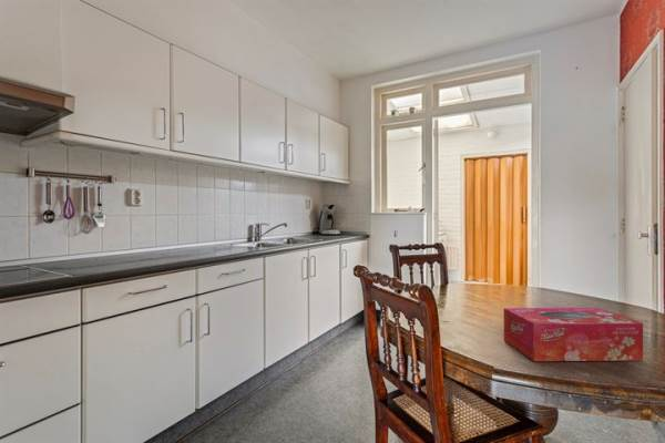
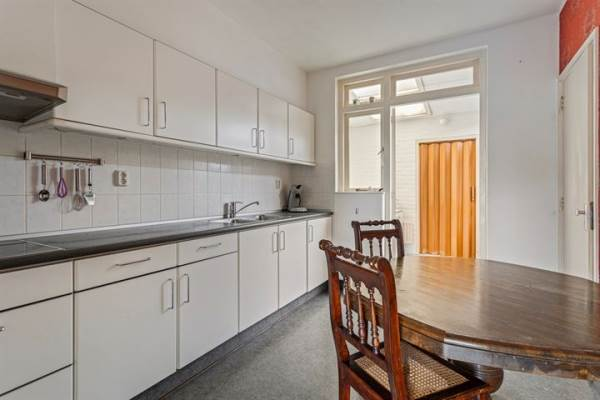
- tissue box (567, 332)
